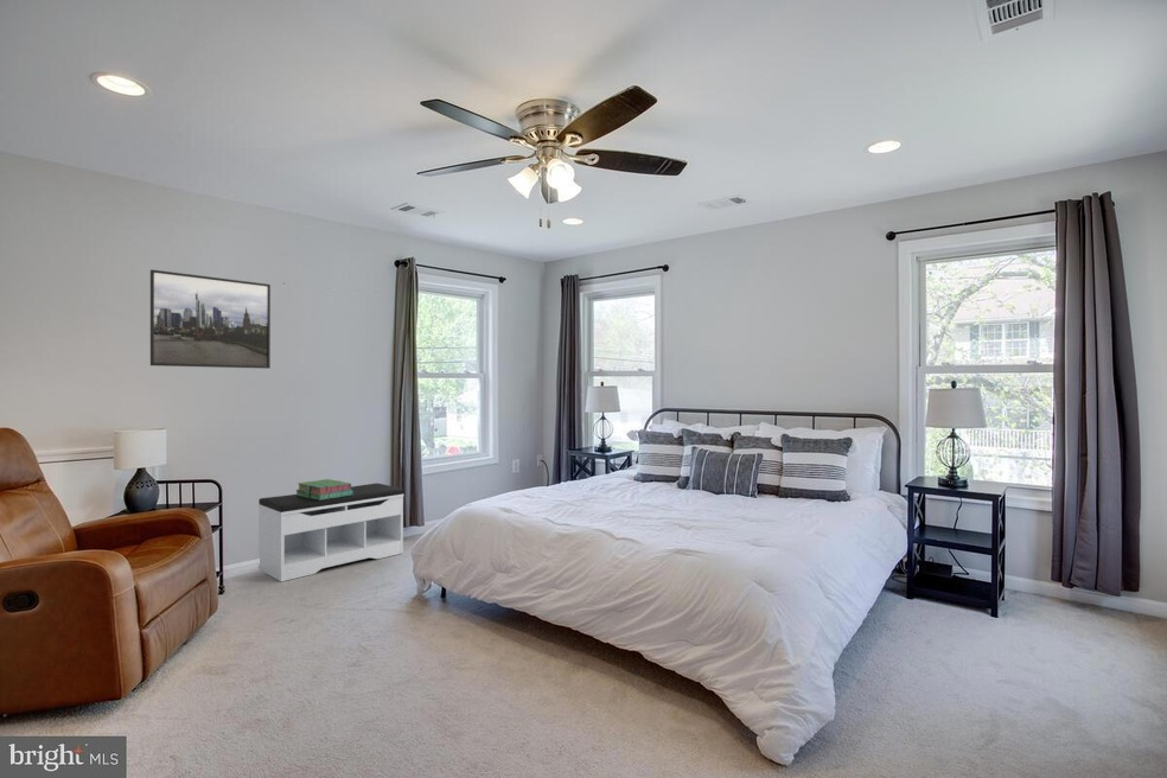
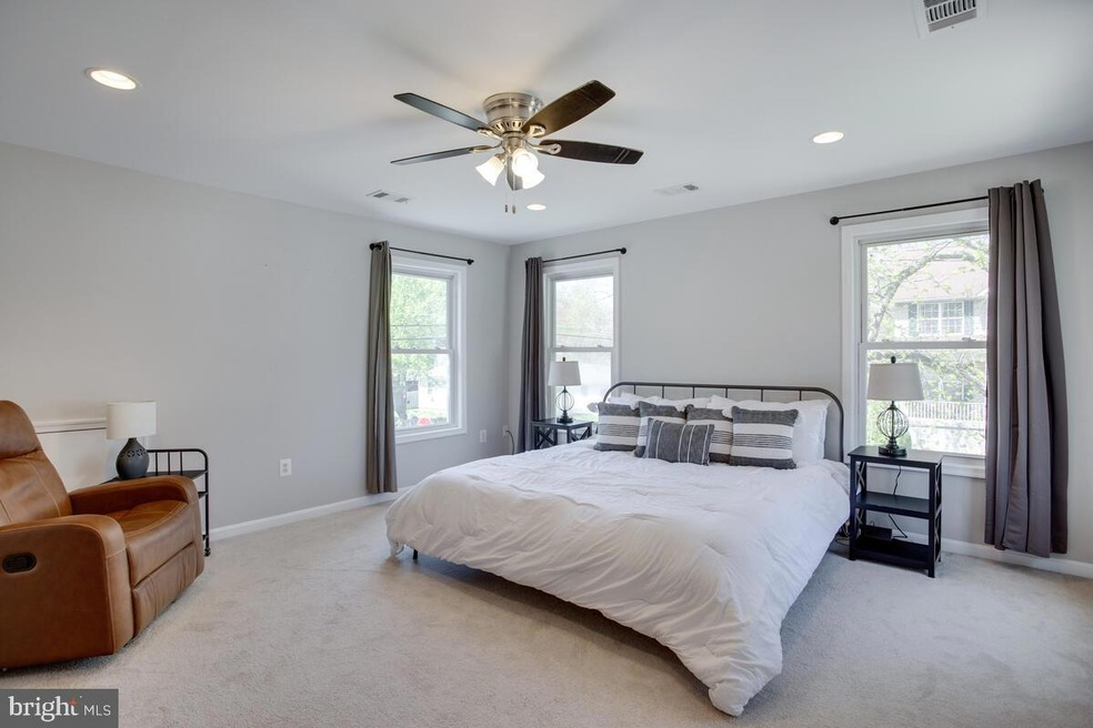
- bench (333, 527)
- stack of books (324, 489)
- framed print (213, 321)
